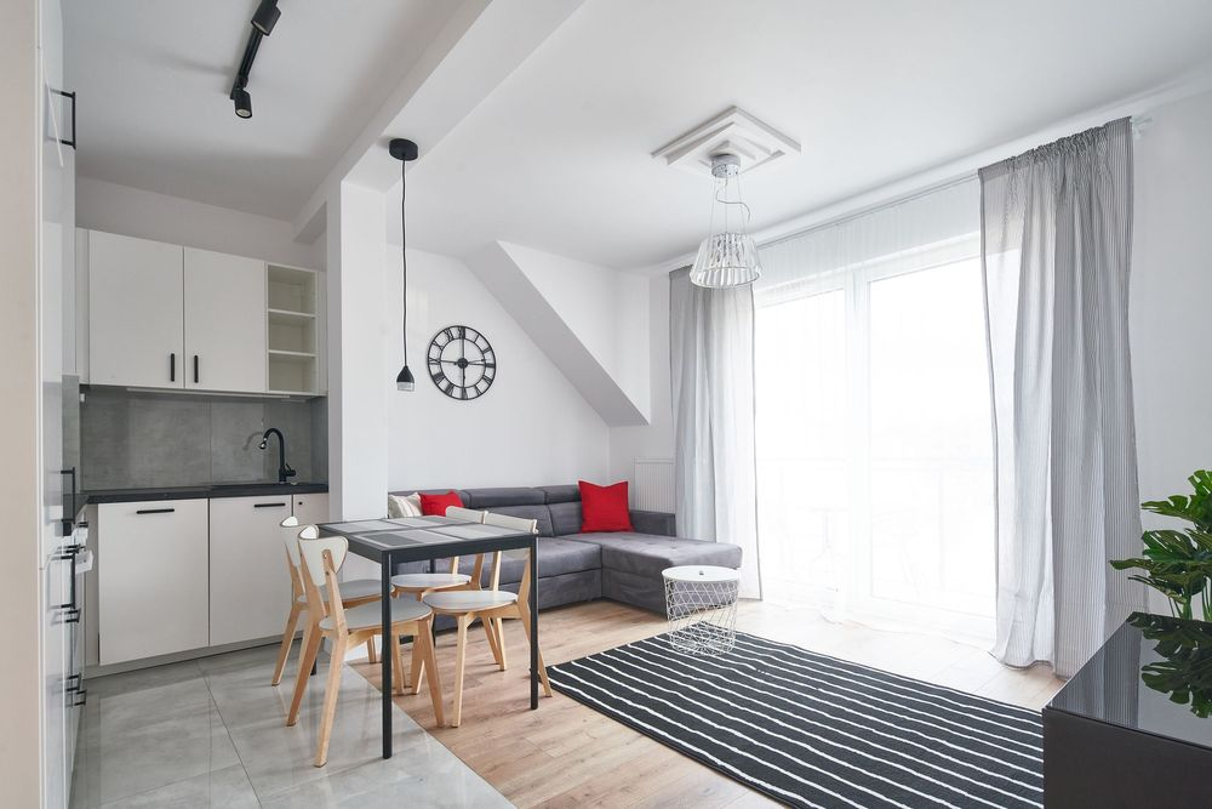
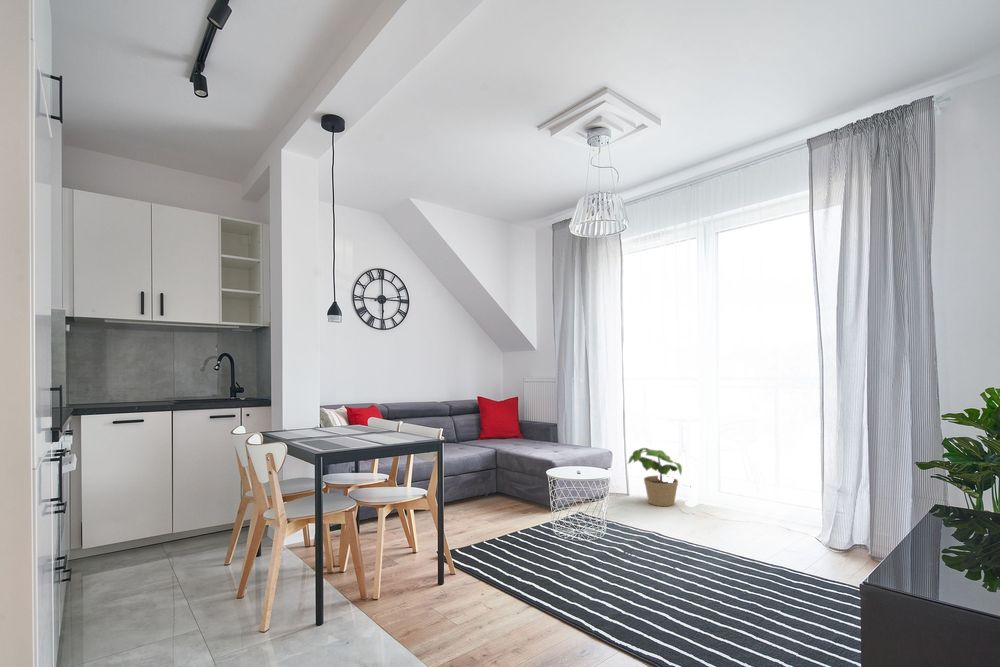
+ potted plant (649, 476)
